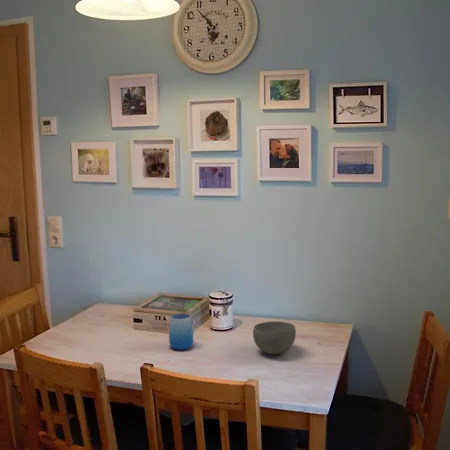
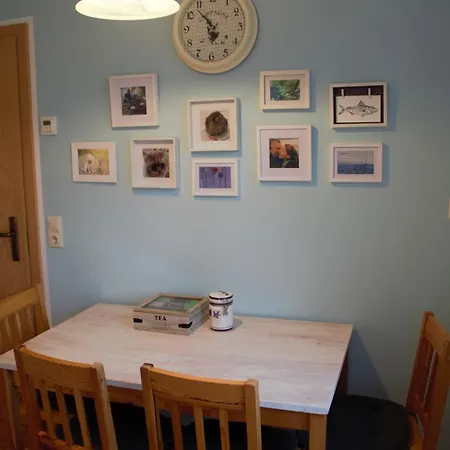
- bowl (274, 339)
- cup (181, 331)
